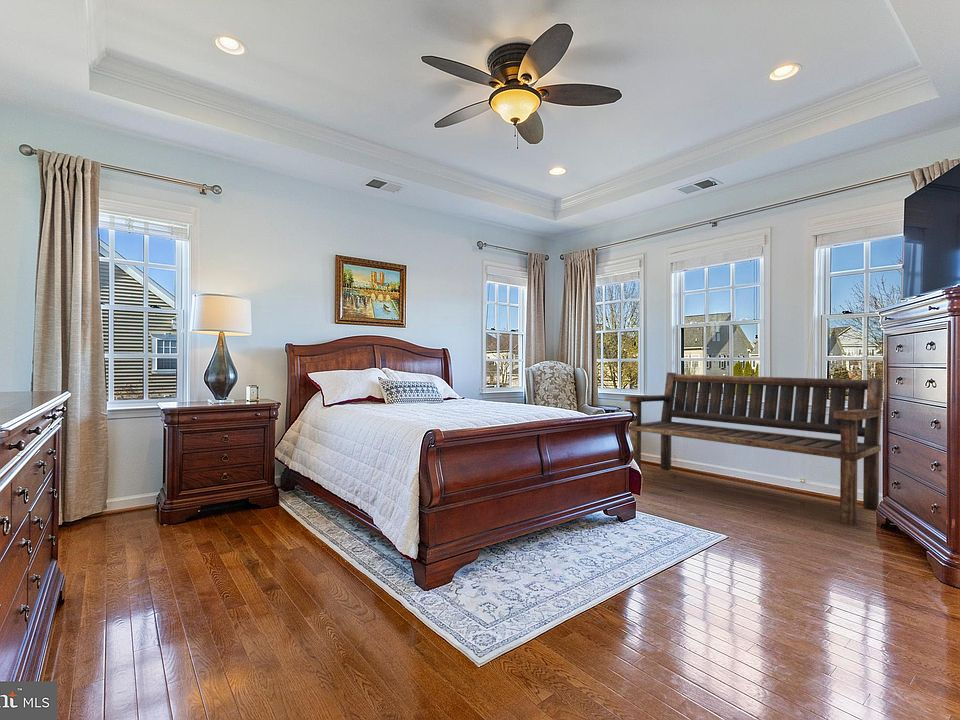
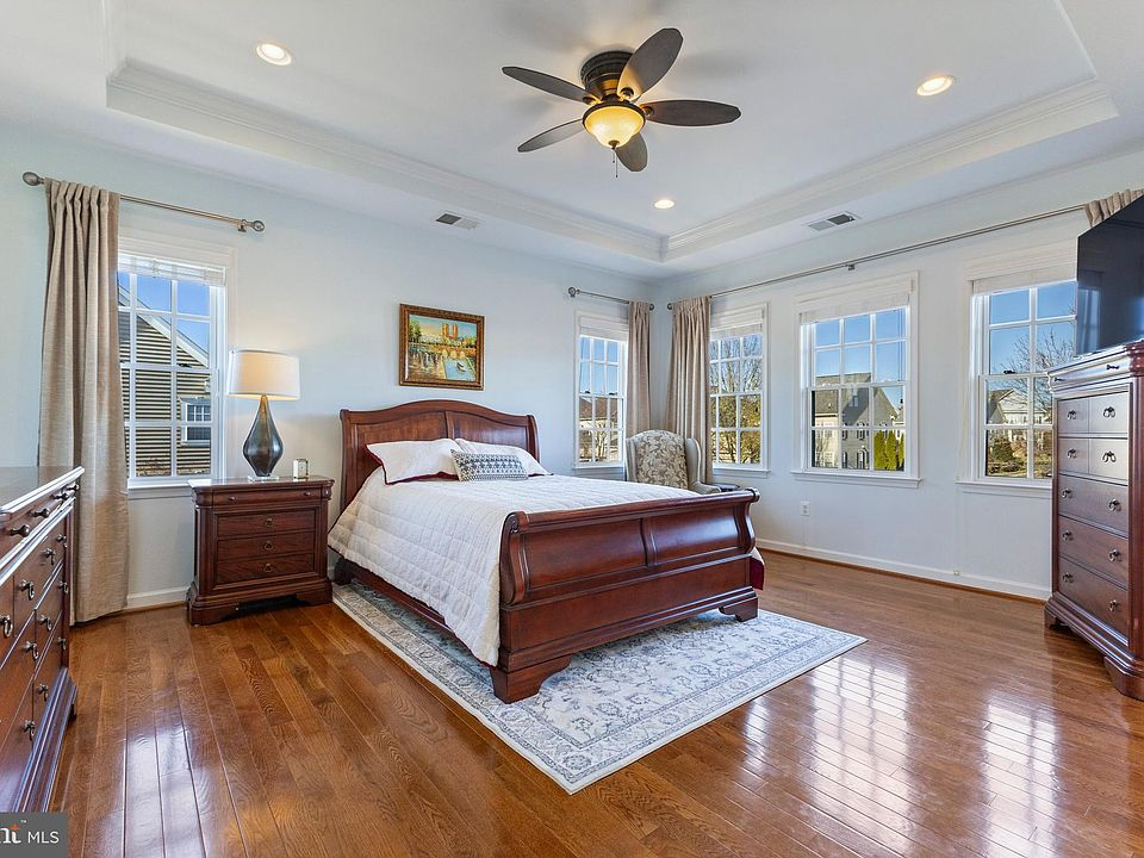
- bench (740, 433)
